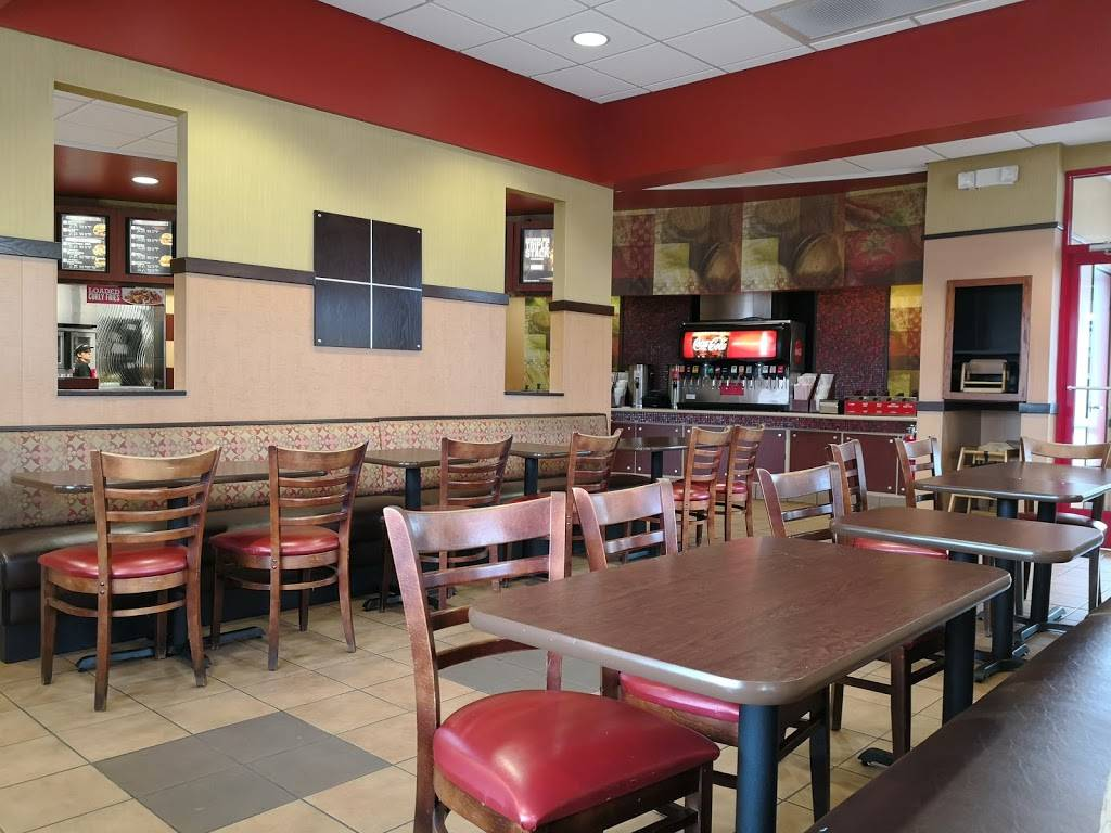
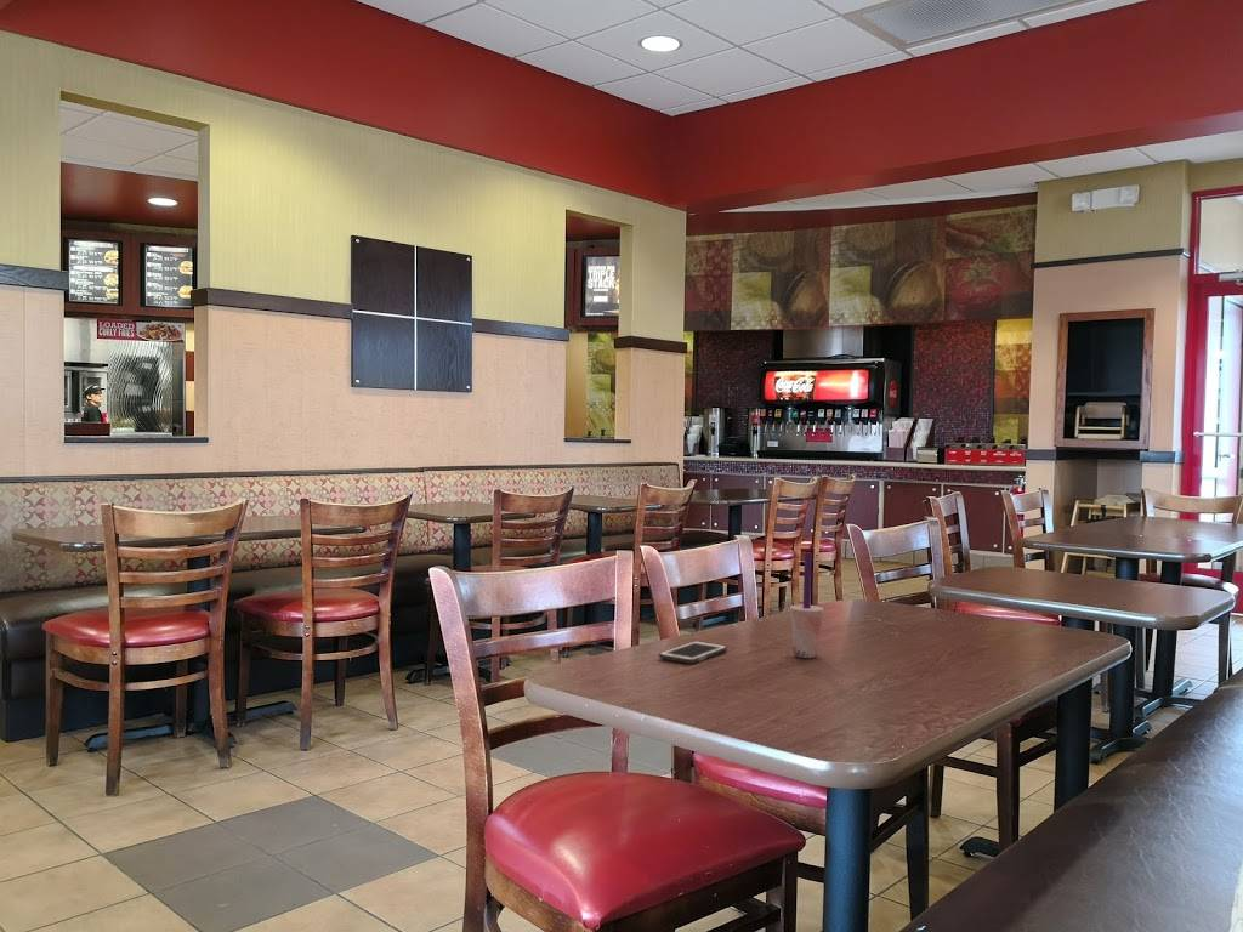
+ cell phone (693, 652)
+ beverage cup (806, 604)
